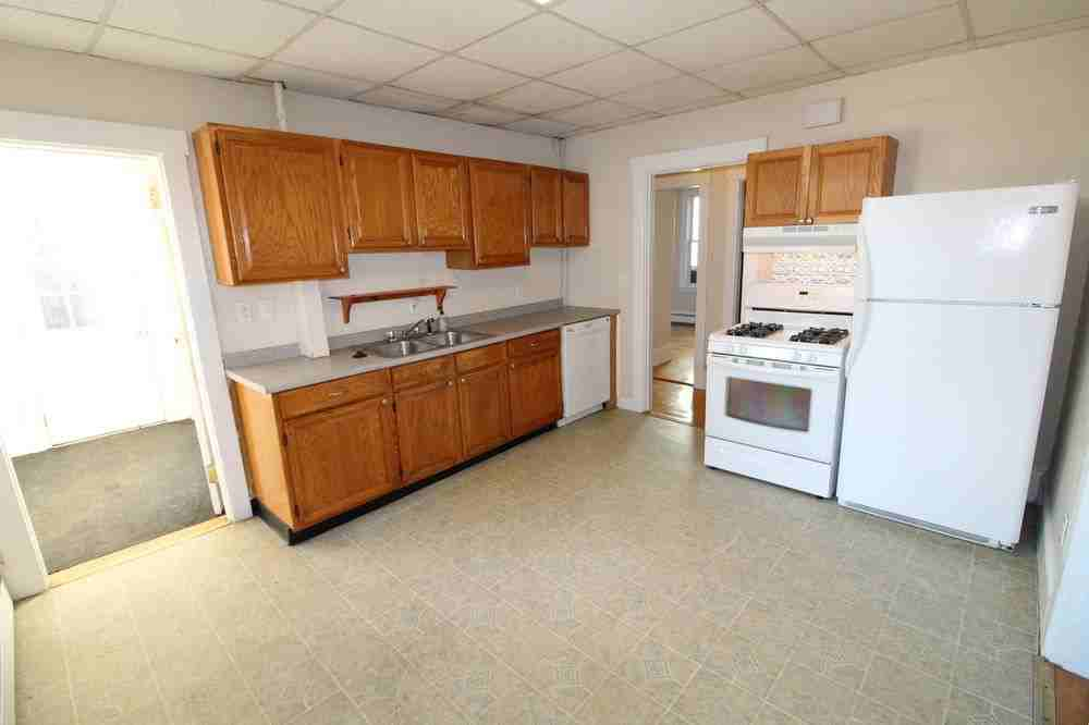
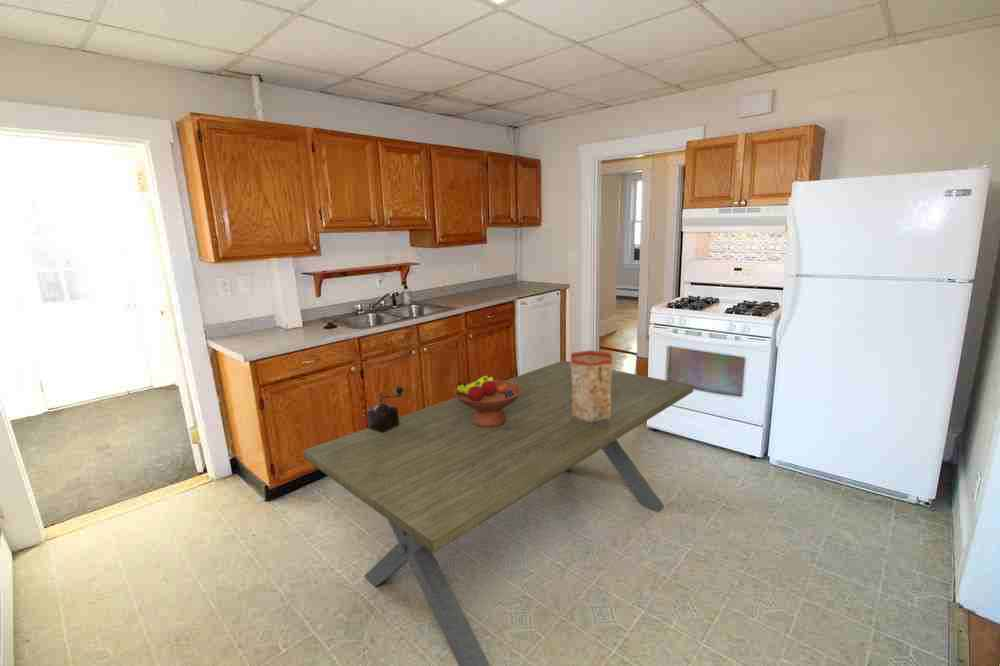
+ fruit bowl (488, 399)
+ vase (591, 386)
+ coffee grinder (386, 406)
+ dining table (526, 477)
